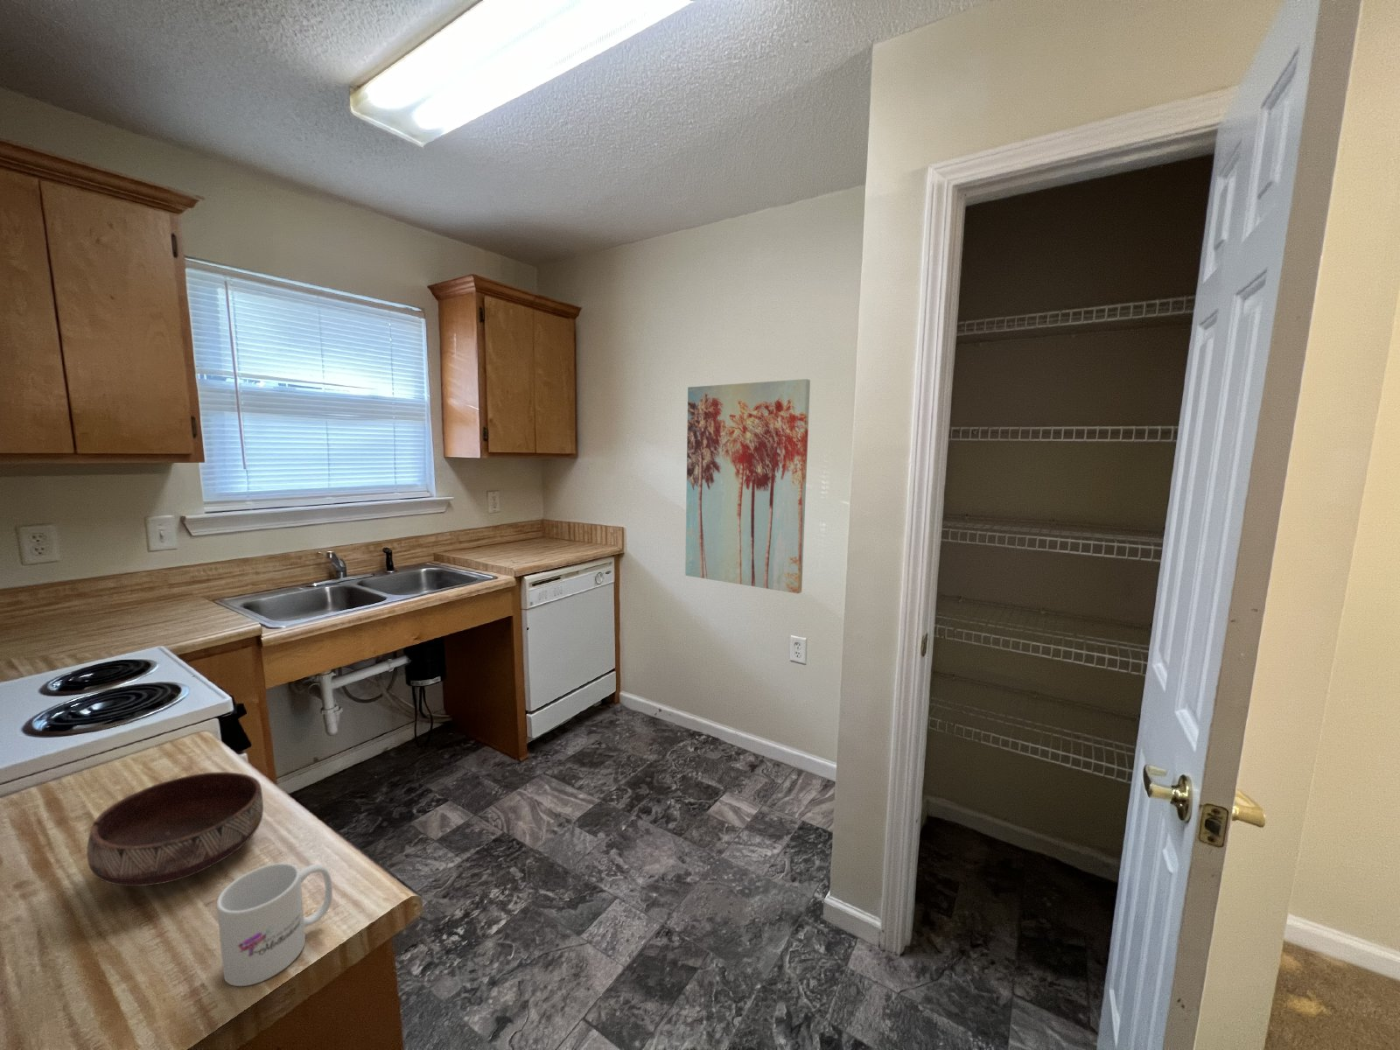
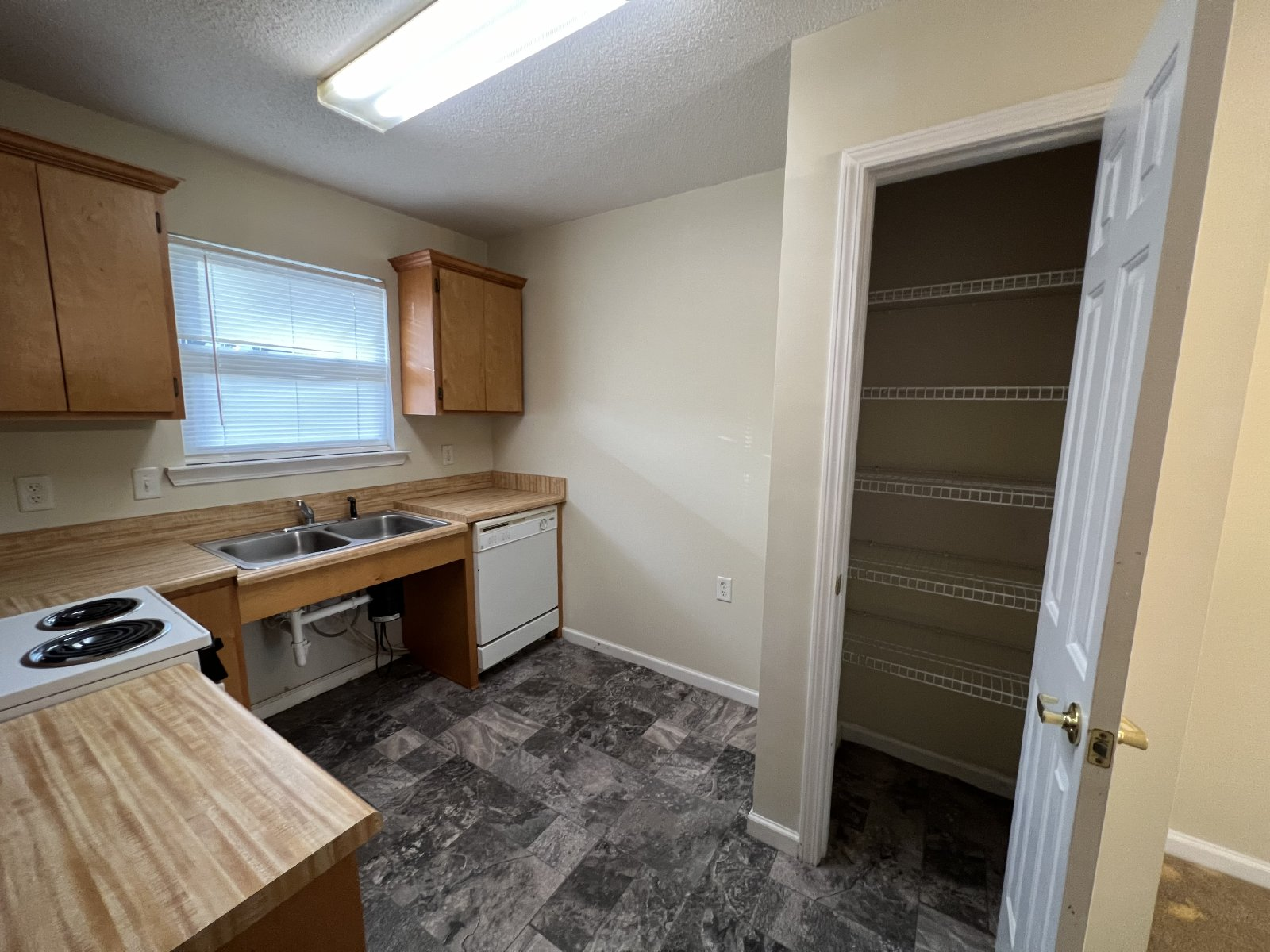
- mug (279, 912)
- wall art (742, 485)
- bowl (182, 829)
